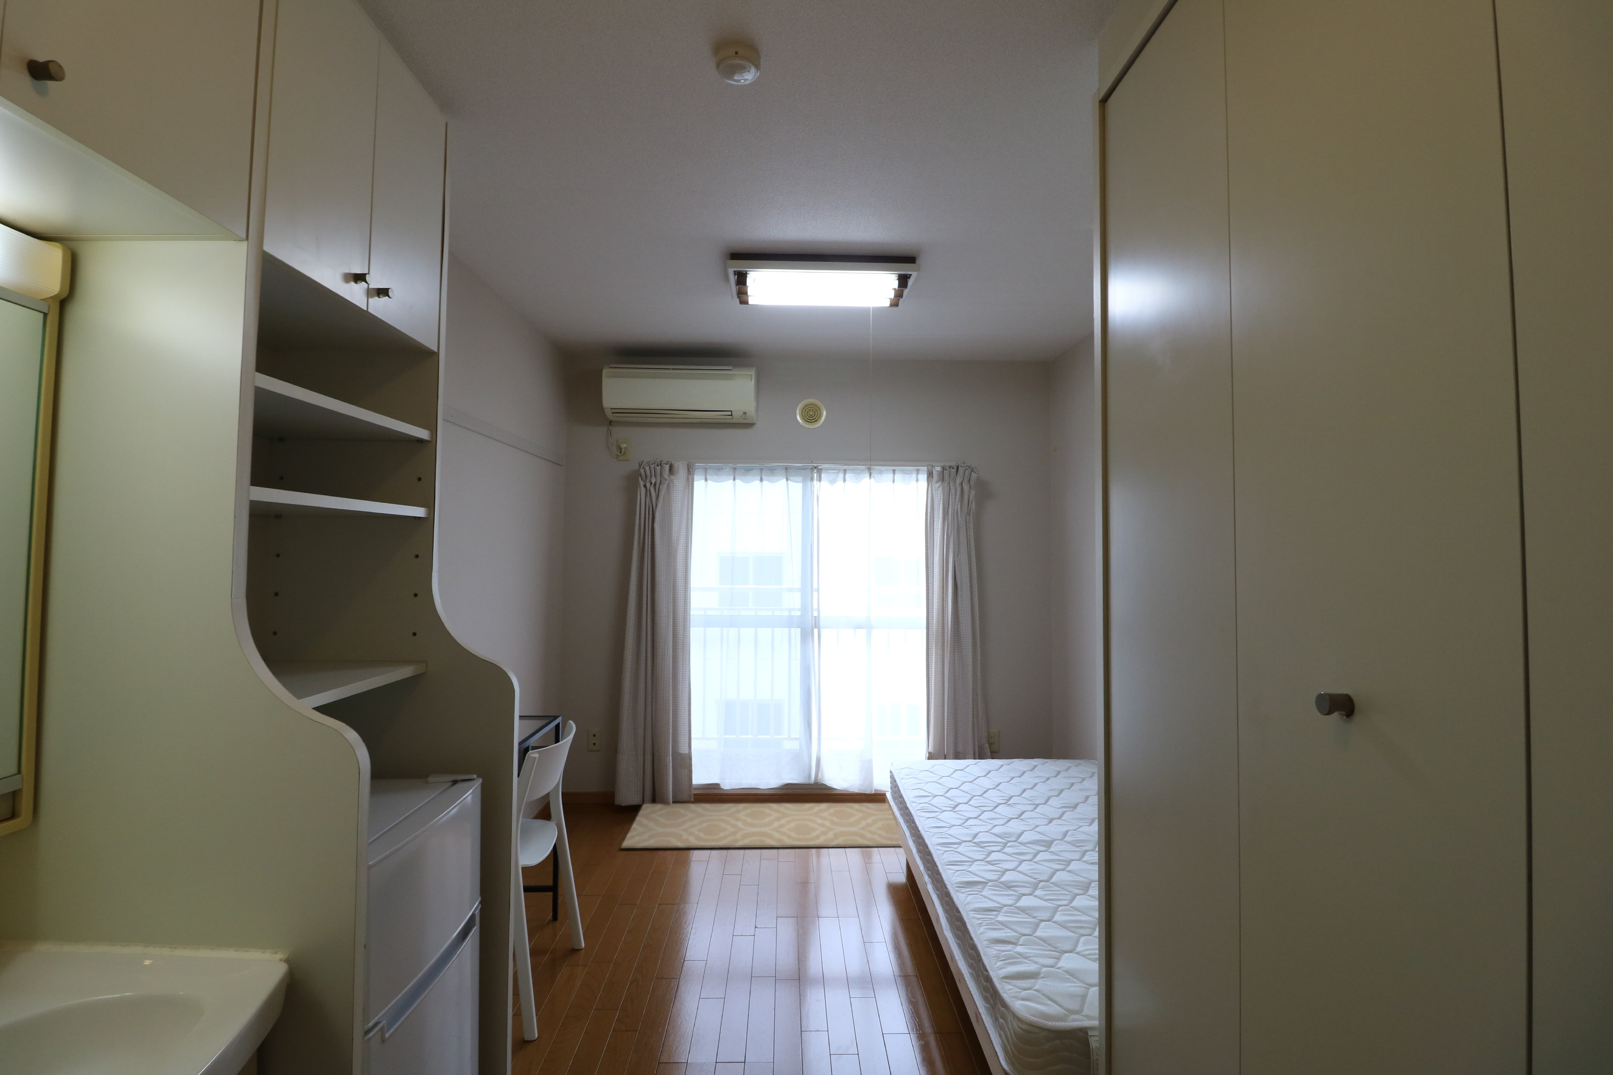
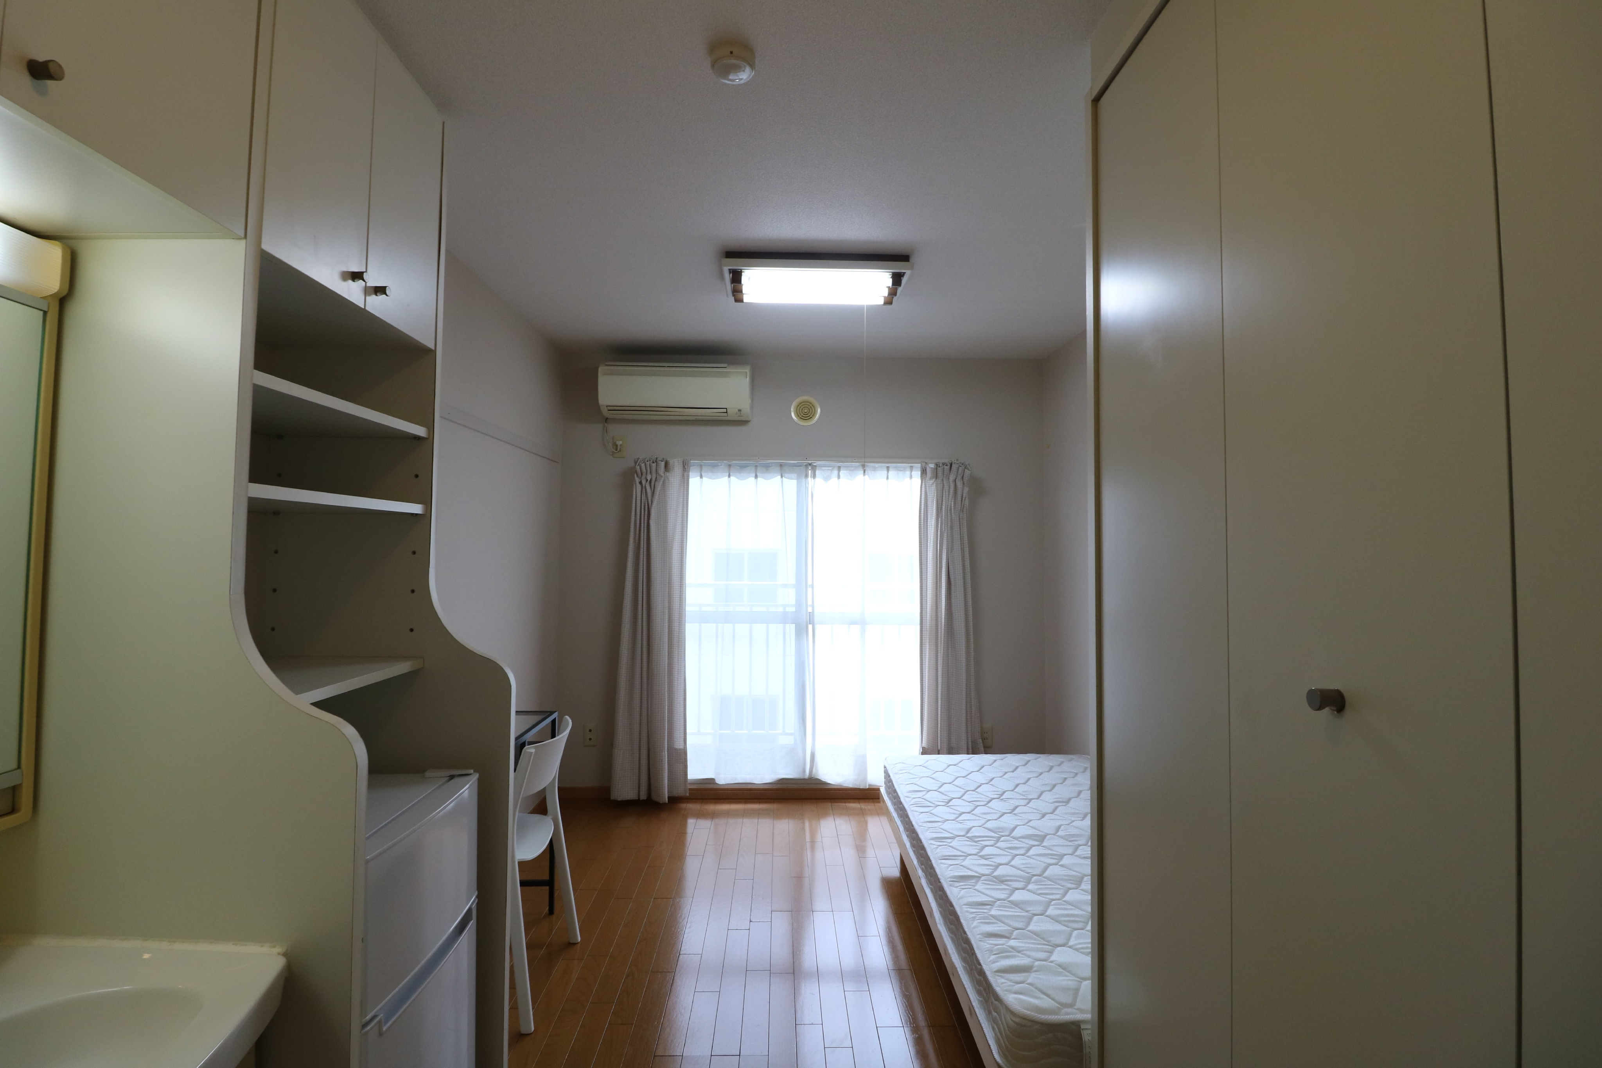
- rug (845, 823)
